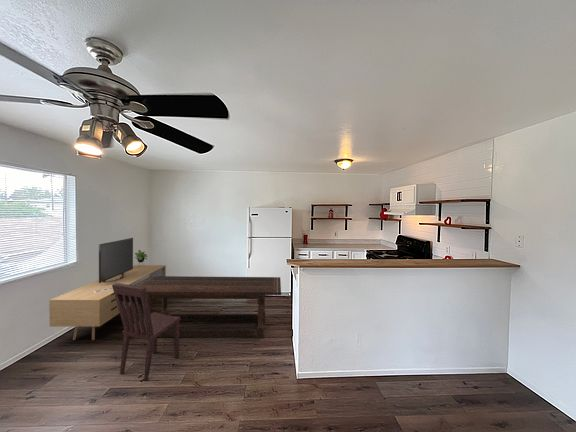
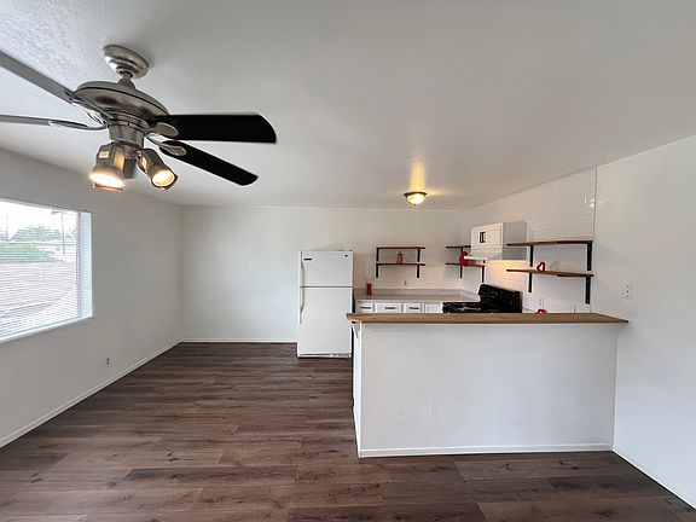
- dining table (209, 298)
- media console (120, 277)
- dining chair (148, 323)
